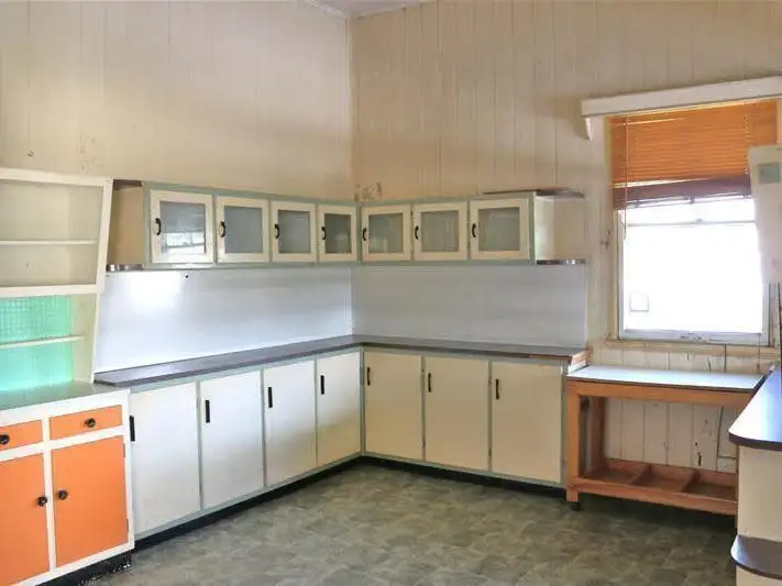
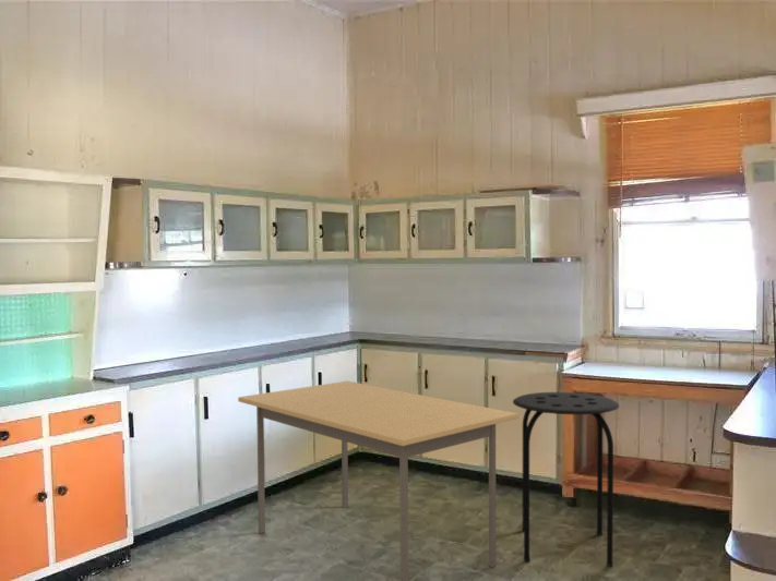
+ dining table (347, 476)
+ stool (597, 473)
